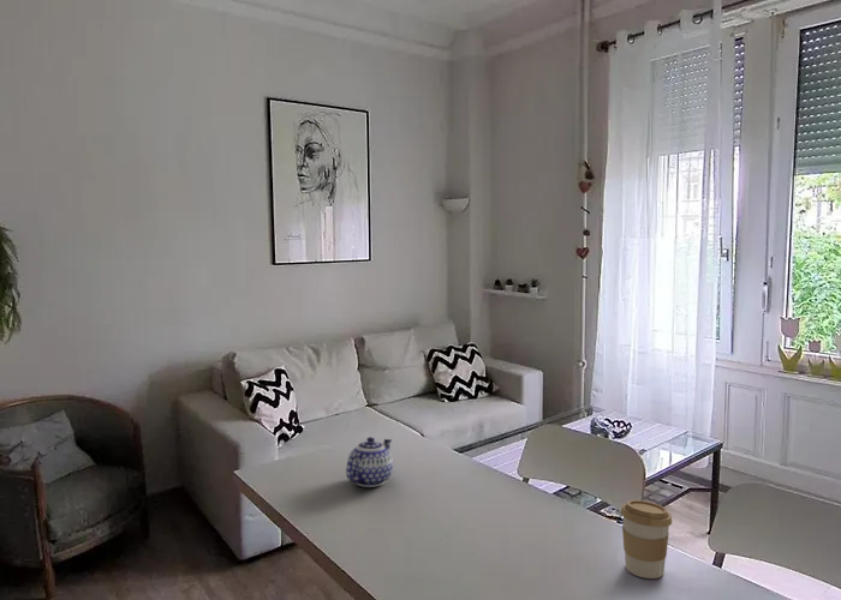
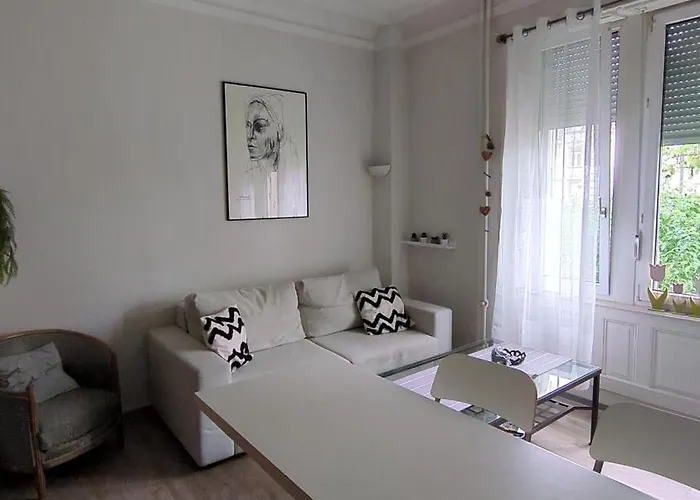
- teapot (370, 460)
- coffee cup (645, 536)
